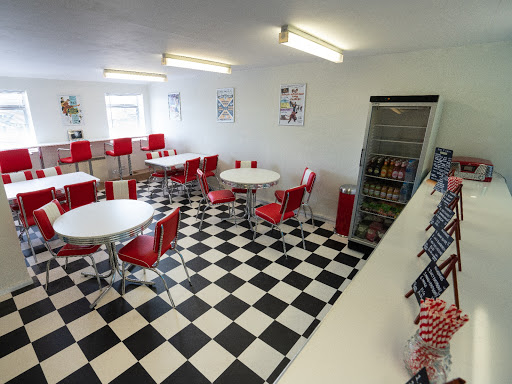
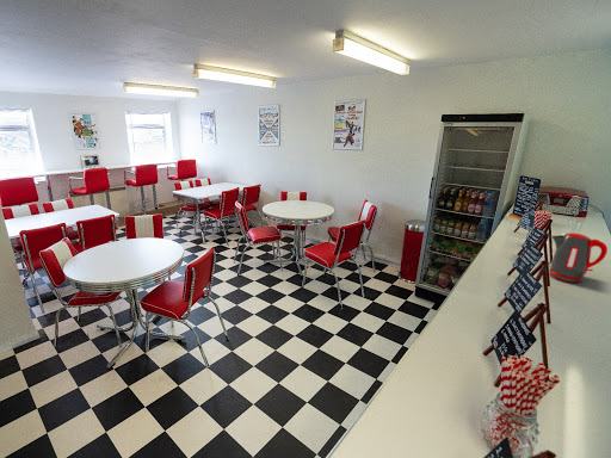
+ kettle (573, 255)
